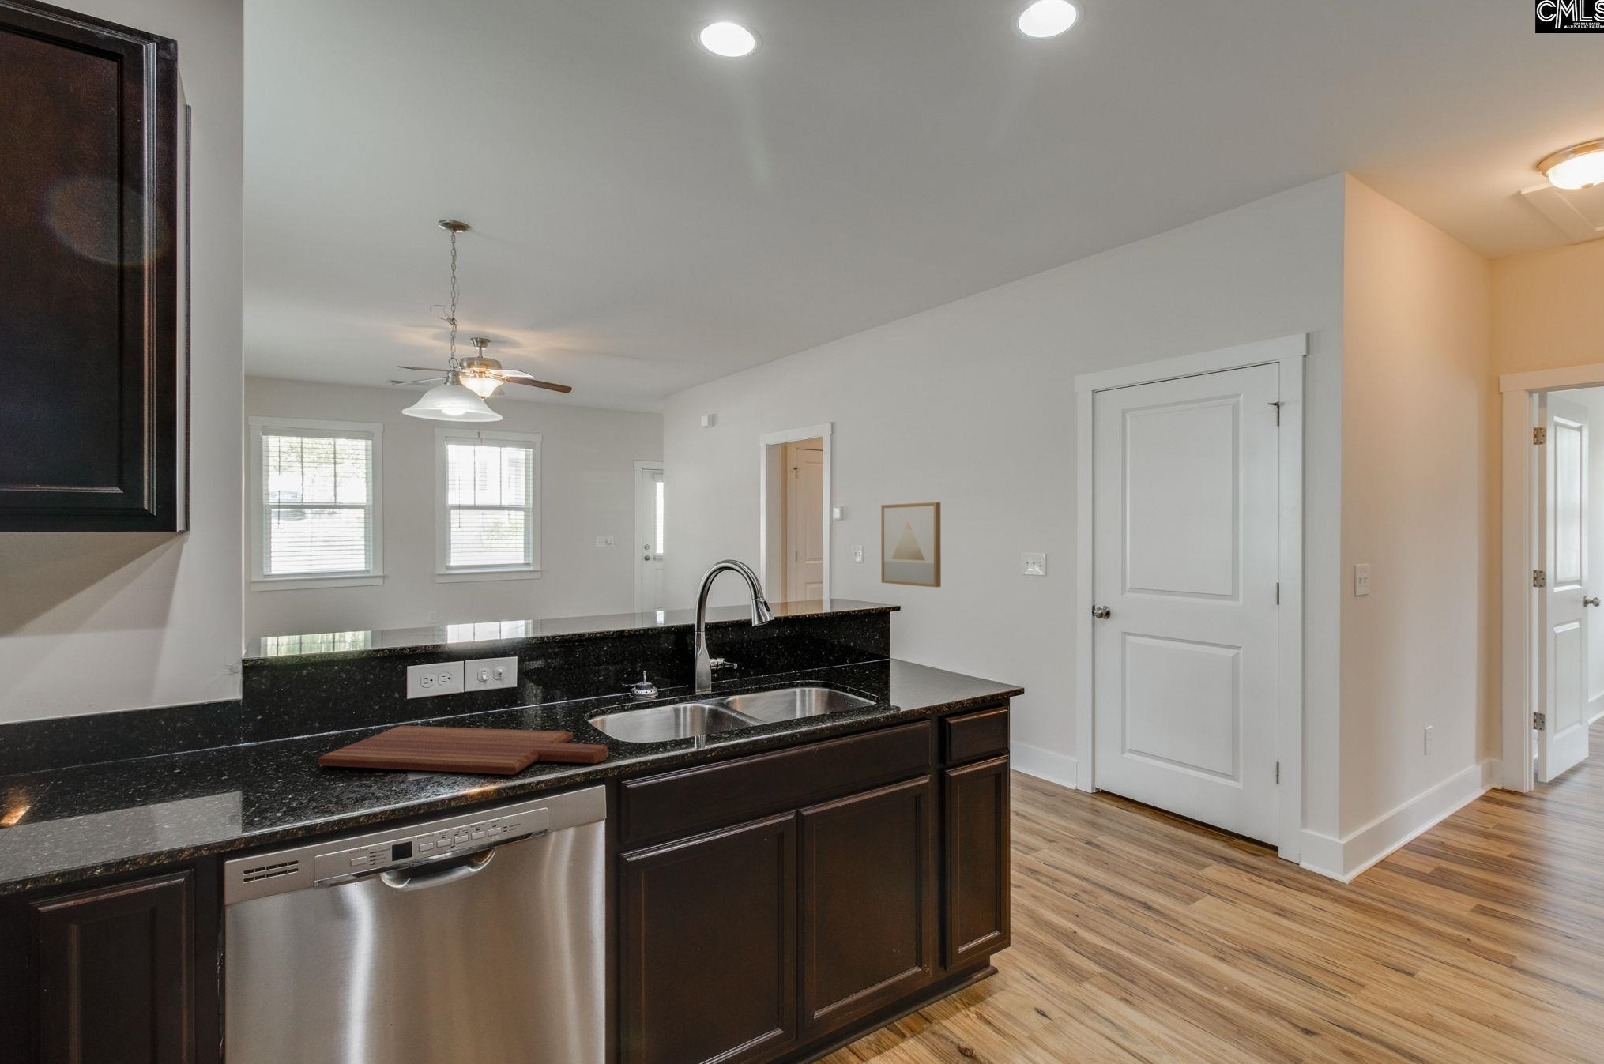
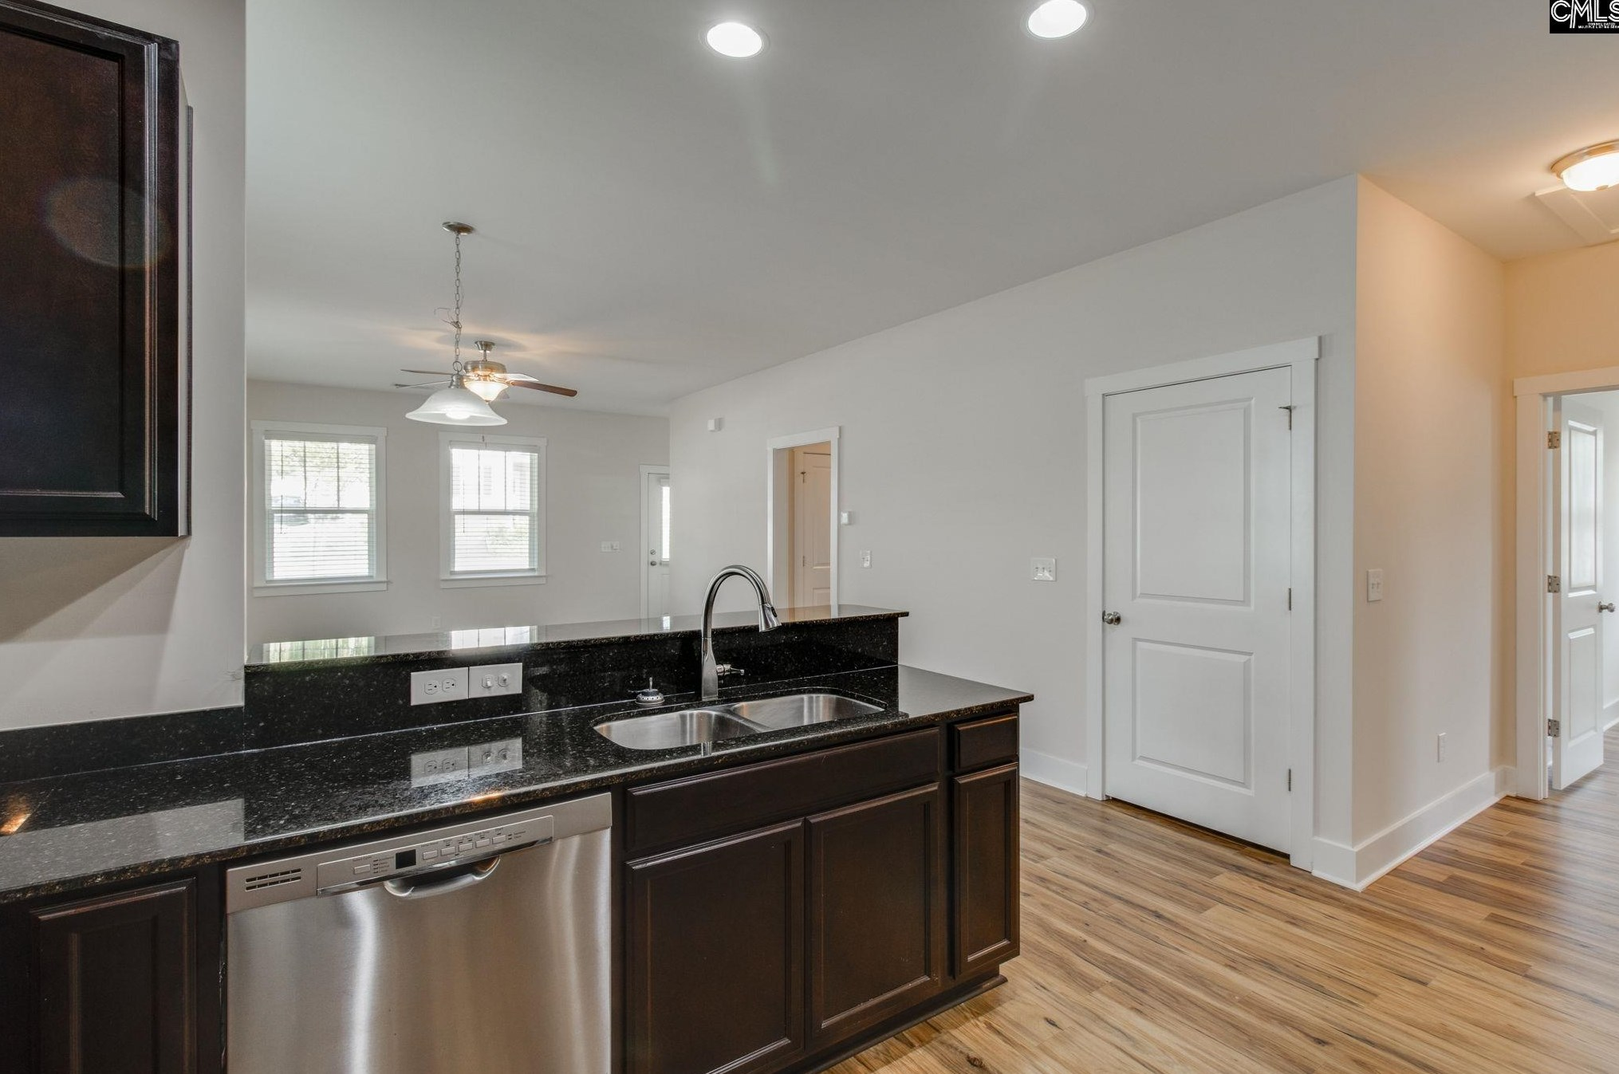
- wall art (909, 544)
- cutting board (459, 747)
